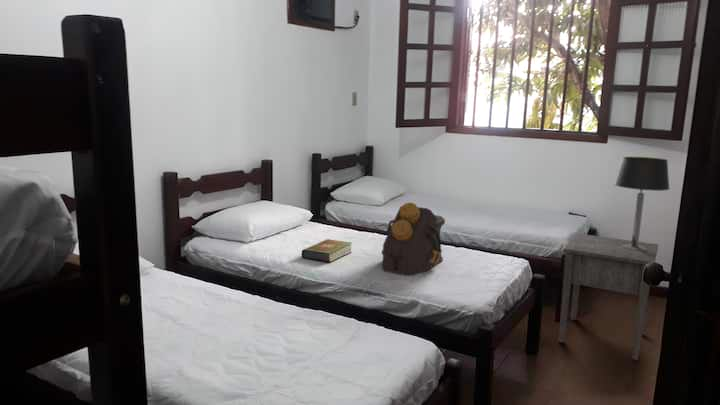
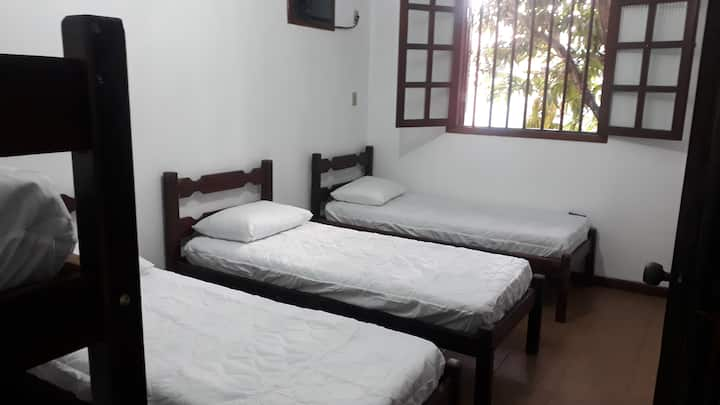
- table lamp (639, 203)
- book (327, 249)
- backpack (413, 232)
- nightstand (606, 289)
